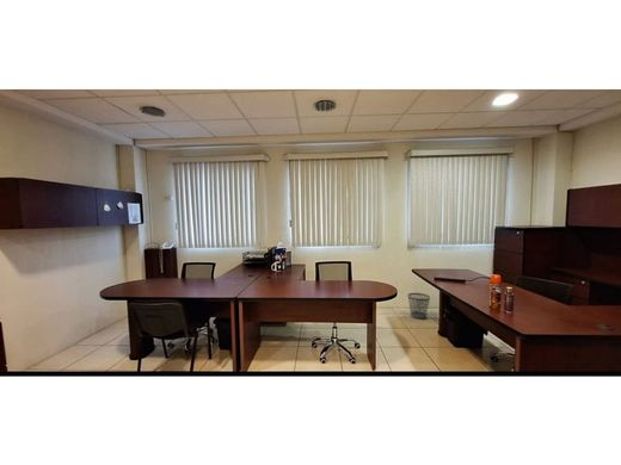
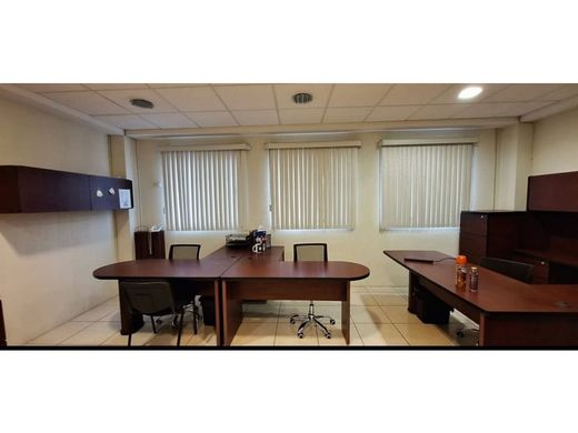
- wastebasket (418, 306)
